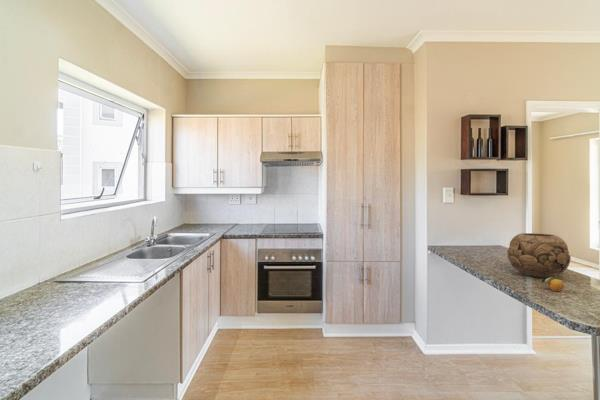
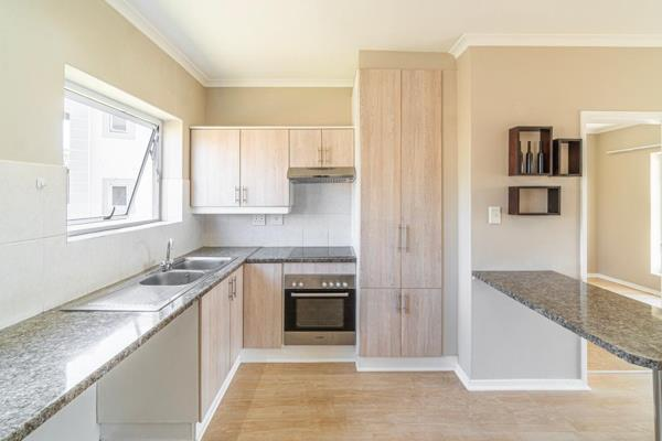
- fruit (551, 282)
- decorative bowl (537, 254)
